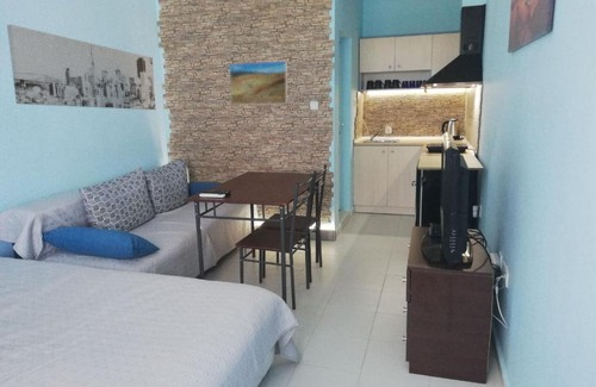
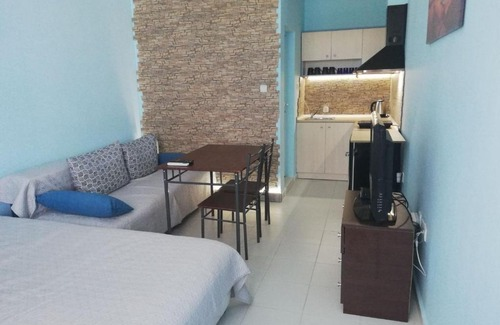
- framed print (257, 83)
- wall art (97, 76)
